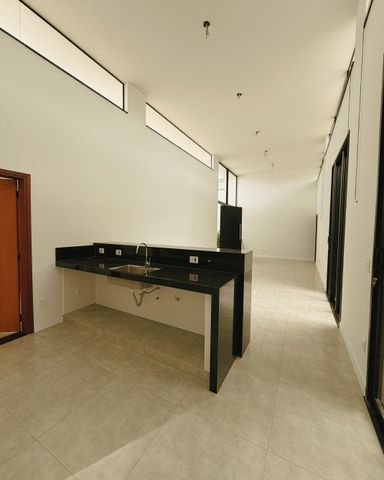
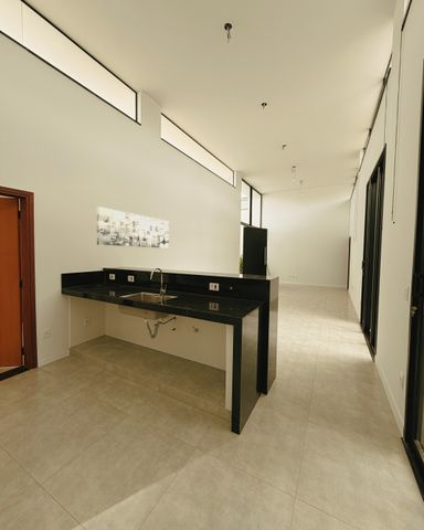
+ wall art (138, 231)
